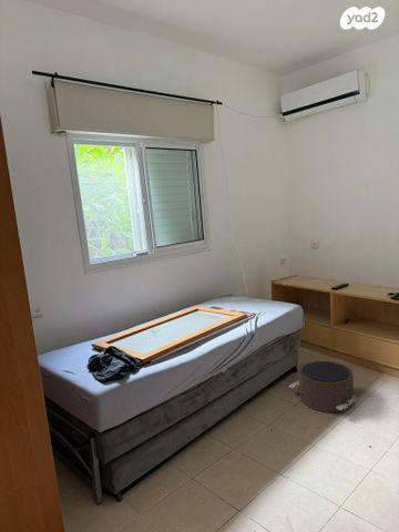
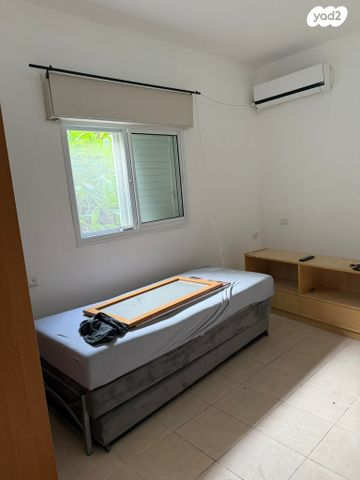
- pouf (321, 386)
